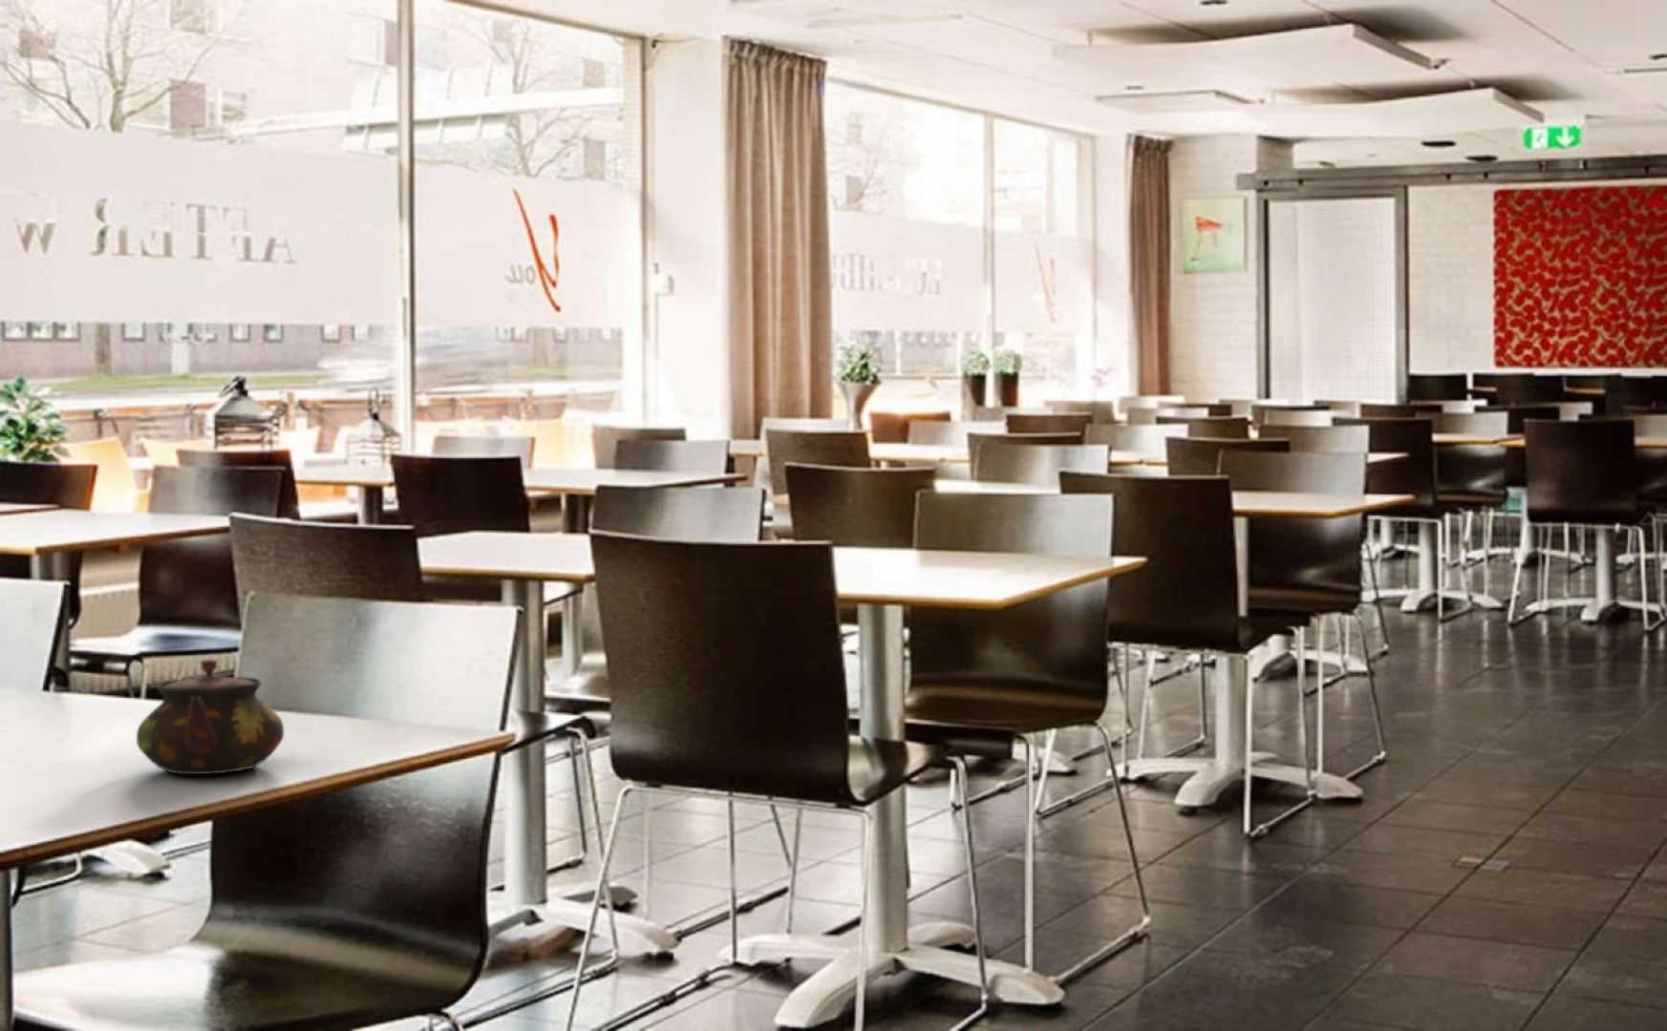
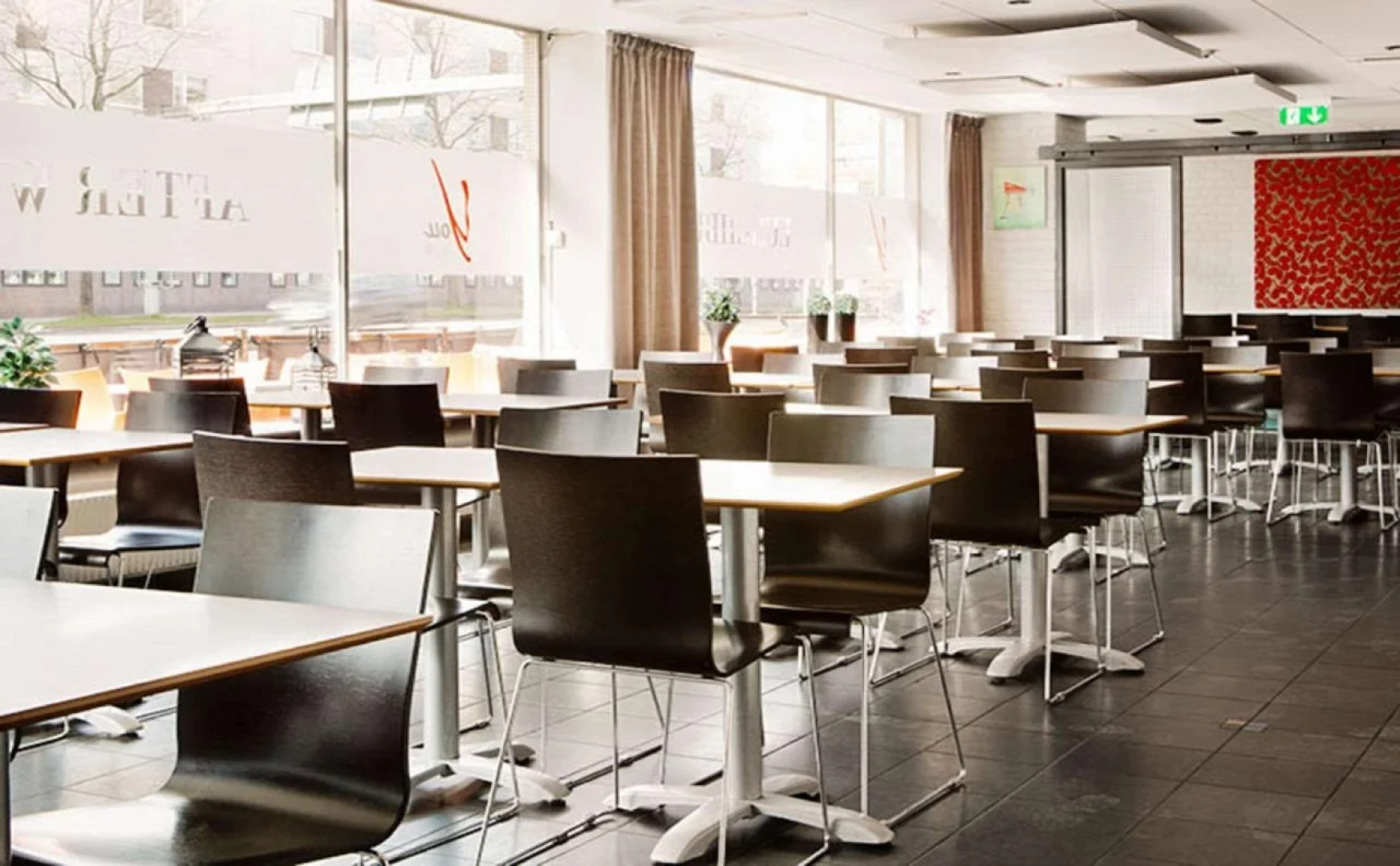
- teapot (210, 713)
